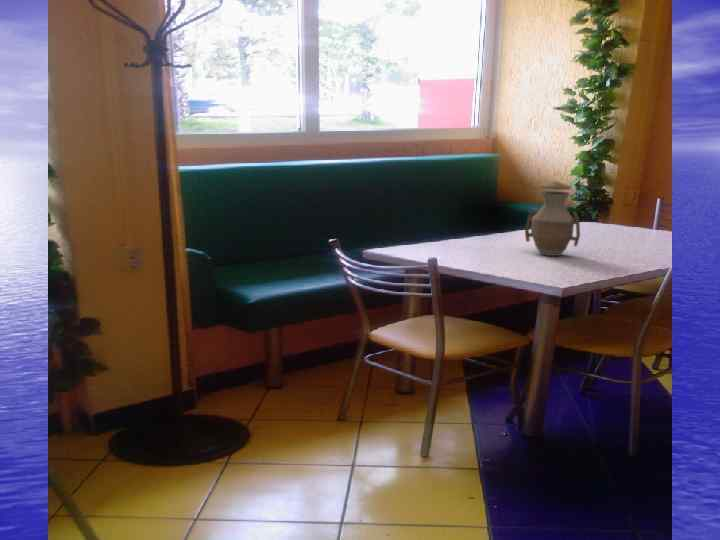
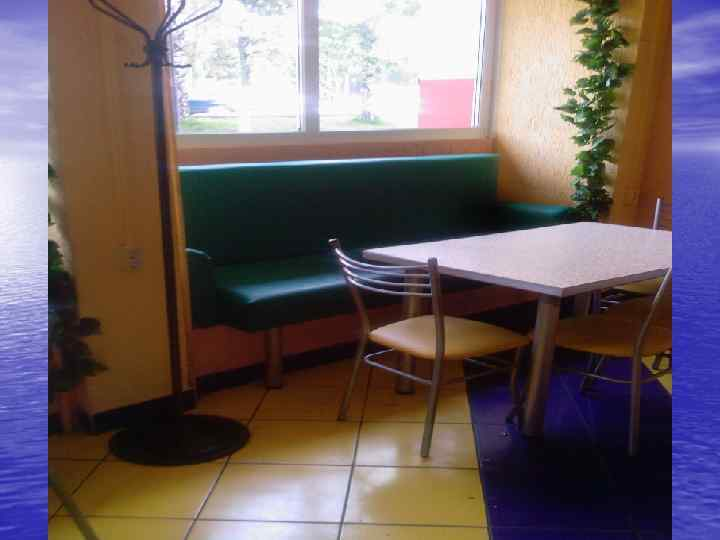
- vase (553, 218)
